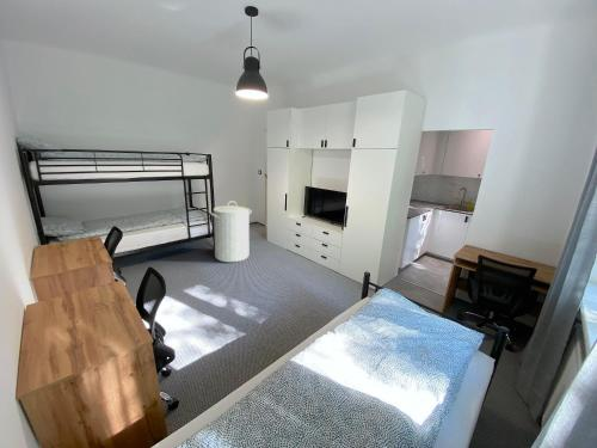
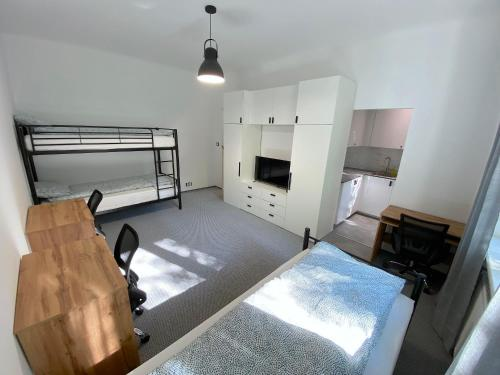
- laundry hamper (232, 228)
